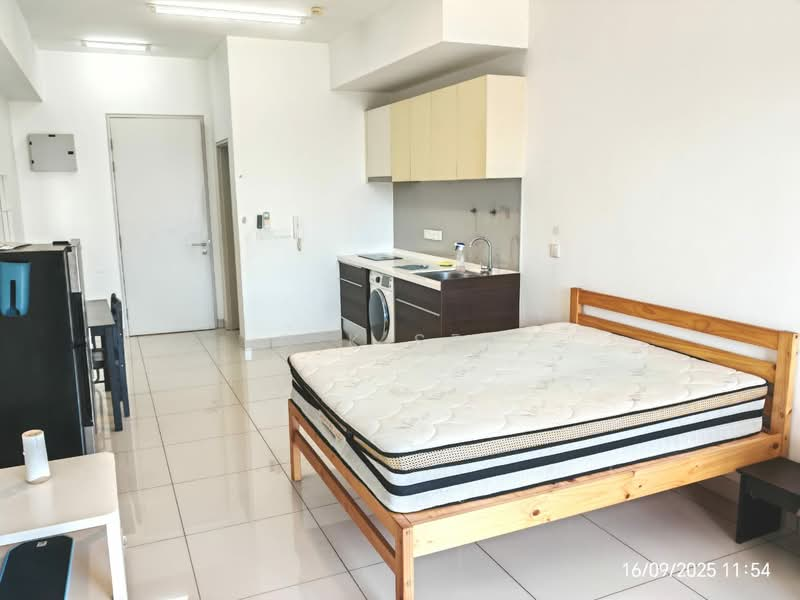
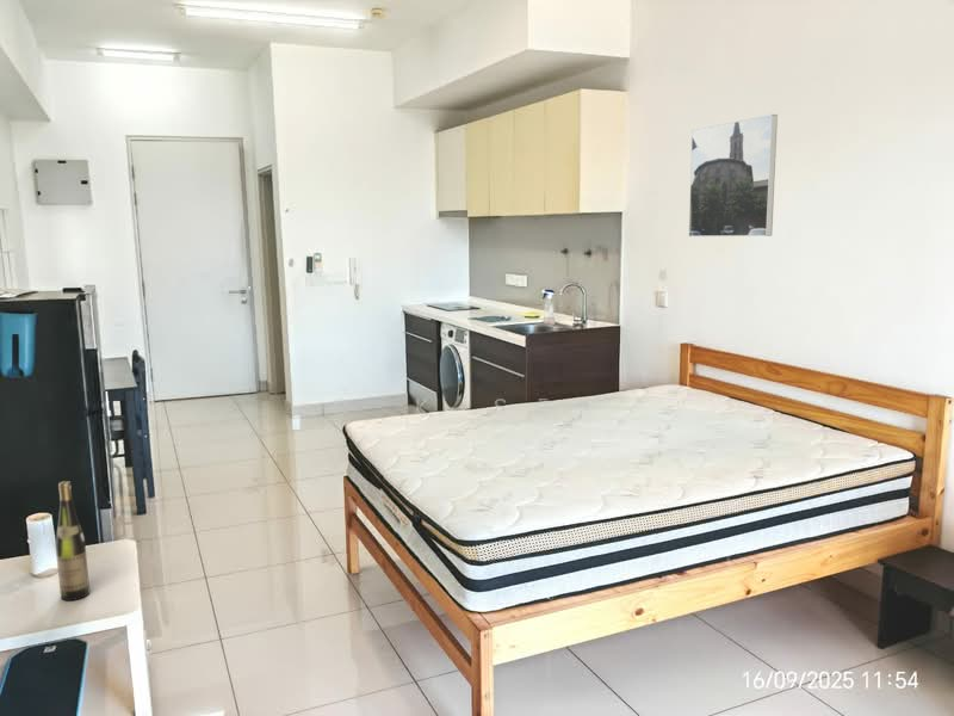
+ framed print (729, 180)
+ wine bottle (69, 539)
